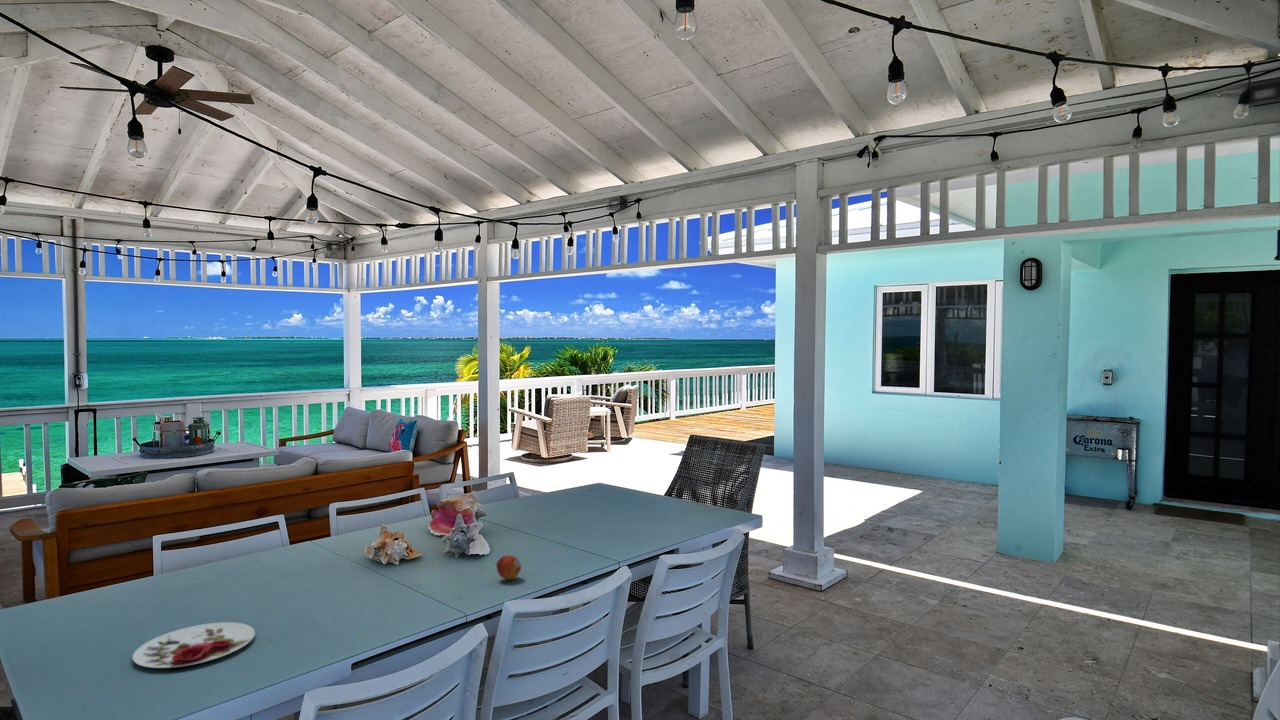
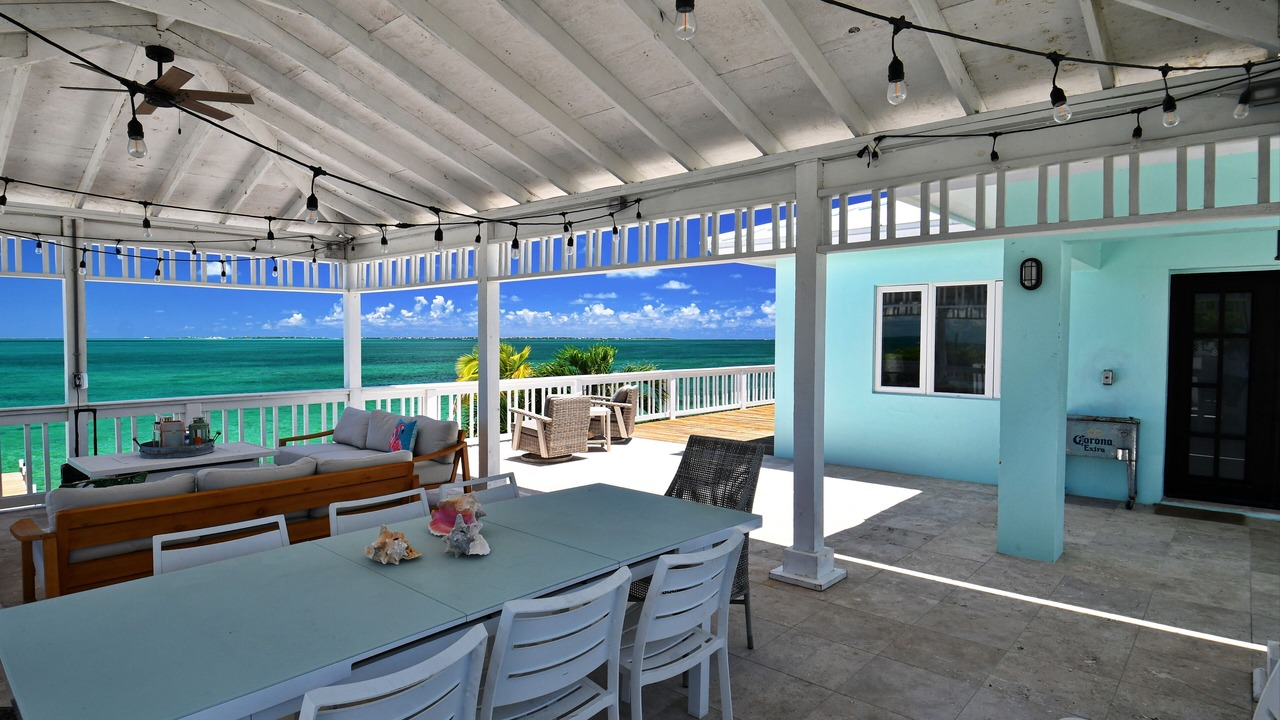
- plate (196, 642)
- fruit (509, 567)
